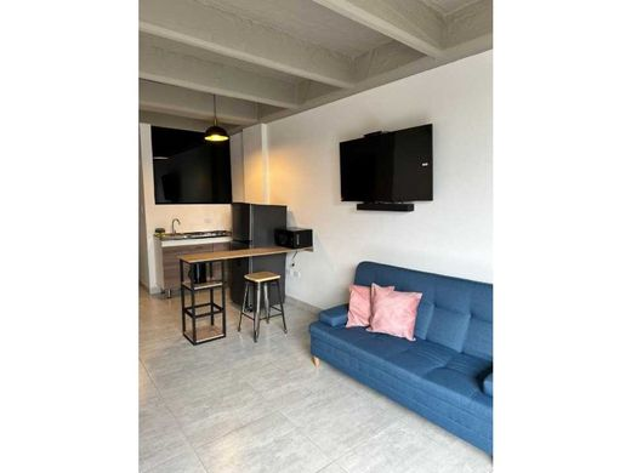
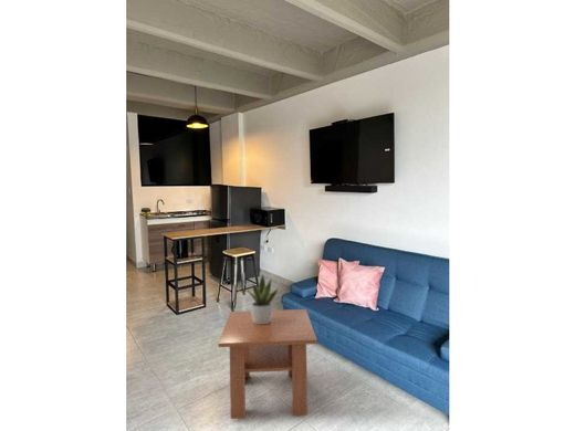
+ potted plant (260, 296)
+ coffee table (269, 359)
